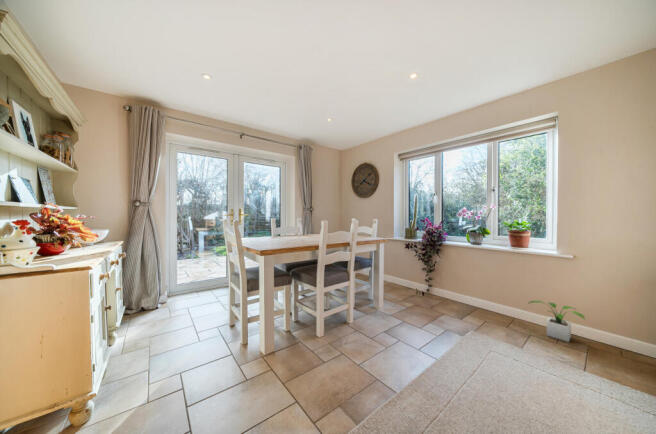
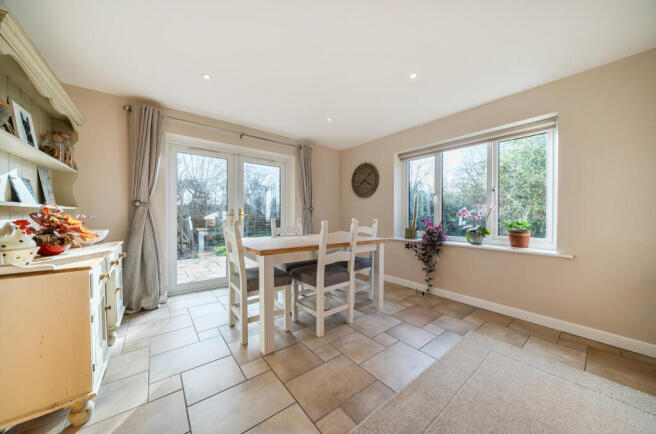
- potted plant (555, 319)
